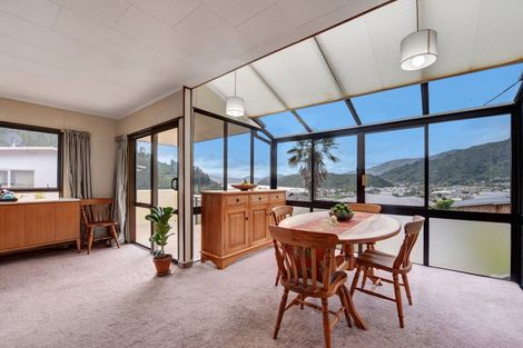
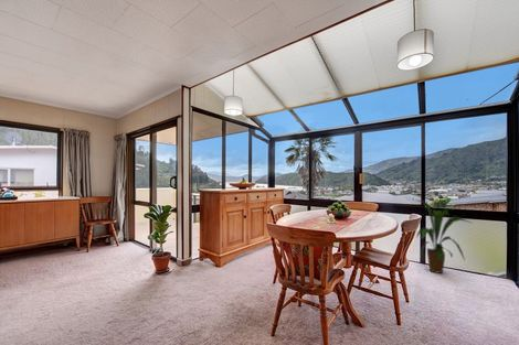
+ house plant (444, 237)
